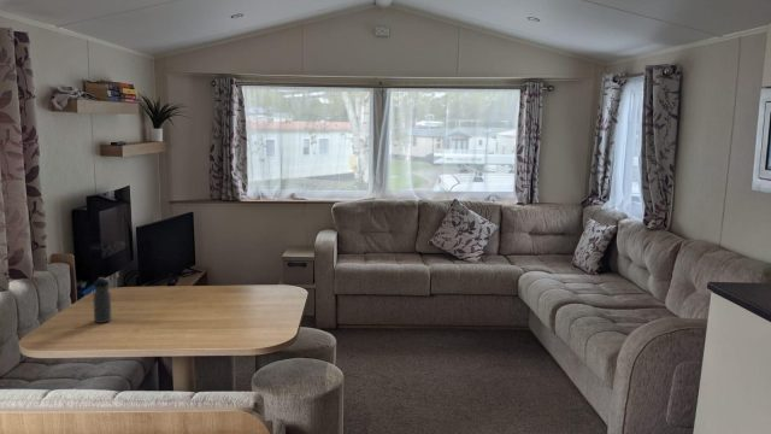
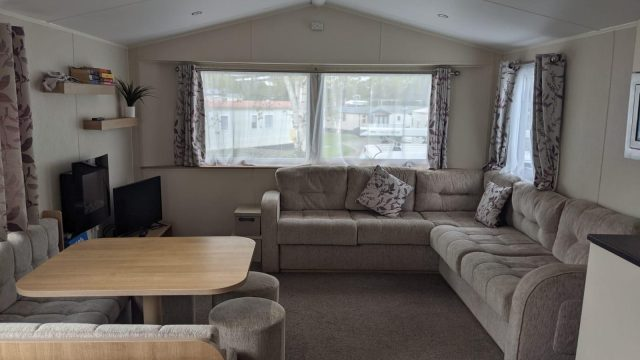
- water bottle (101, 299)
